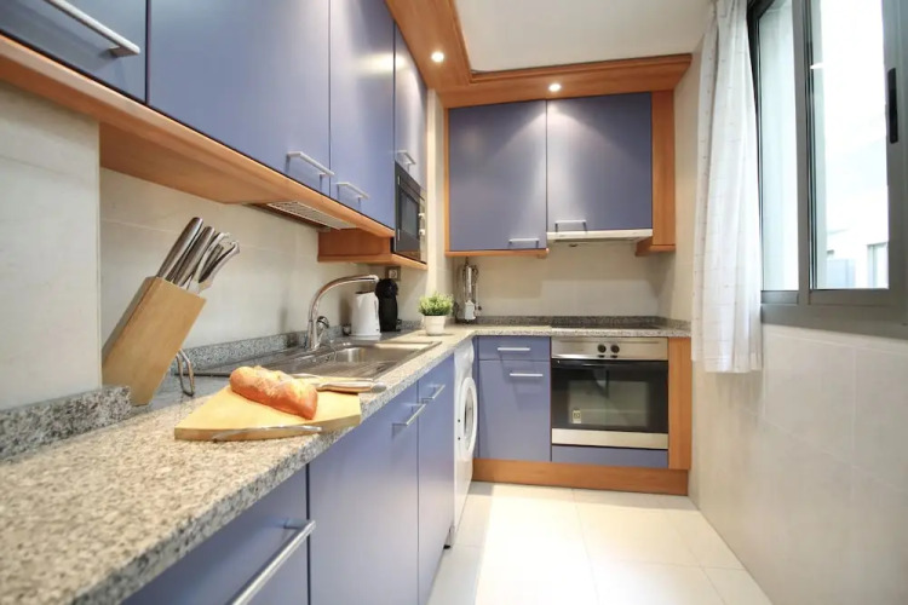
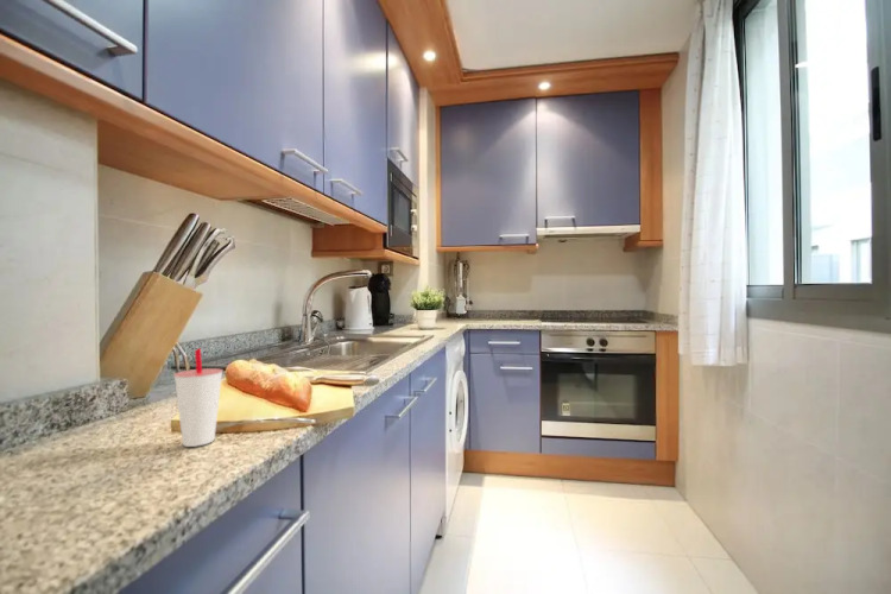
+ cup (198, 394)
